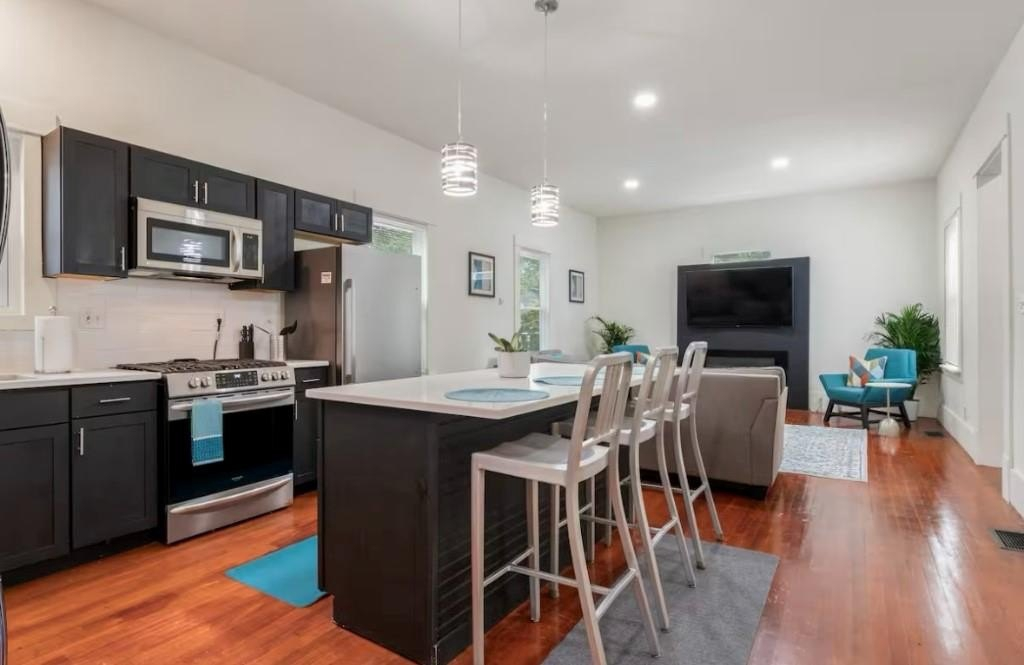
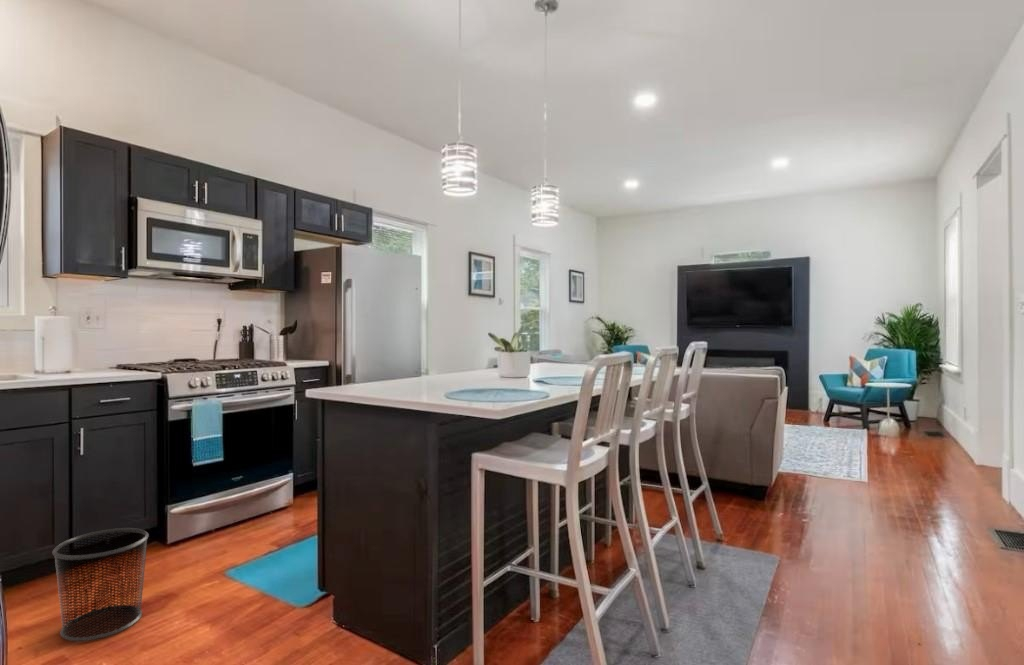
+ trash can (102, 582)
